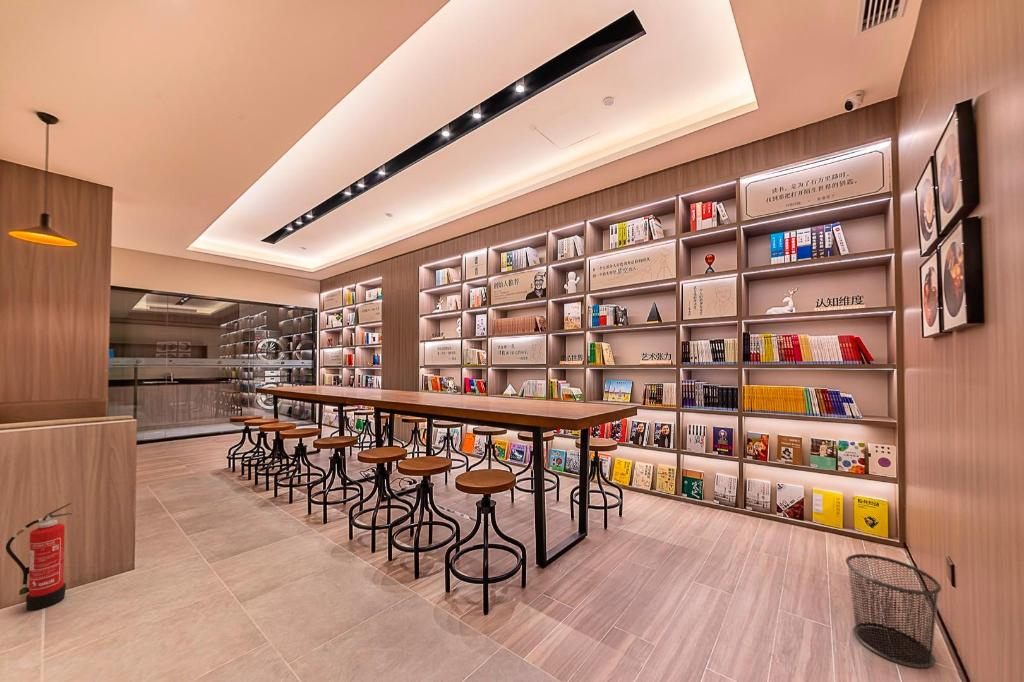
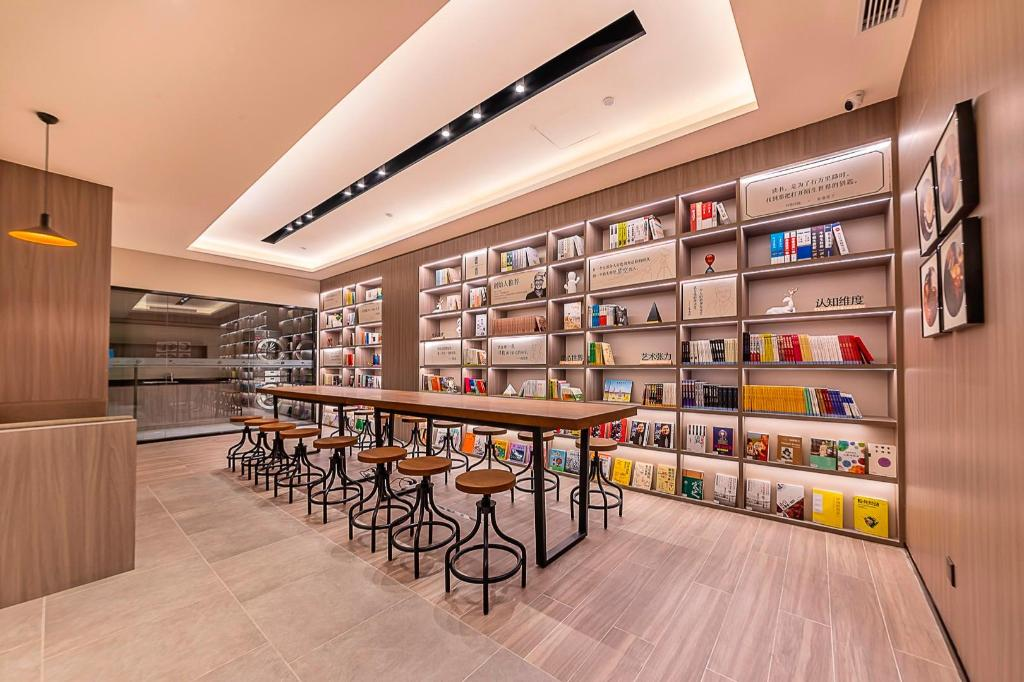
- fire extinguisher (39, 556)
- waste bin (891, 608)
